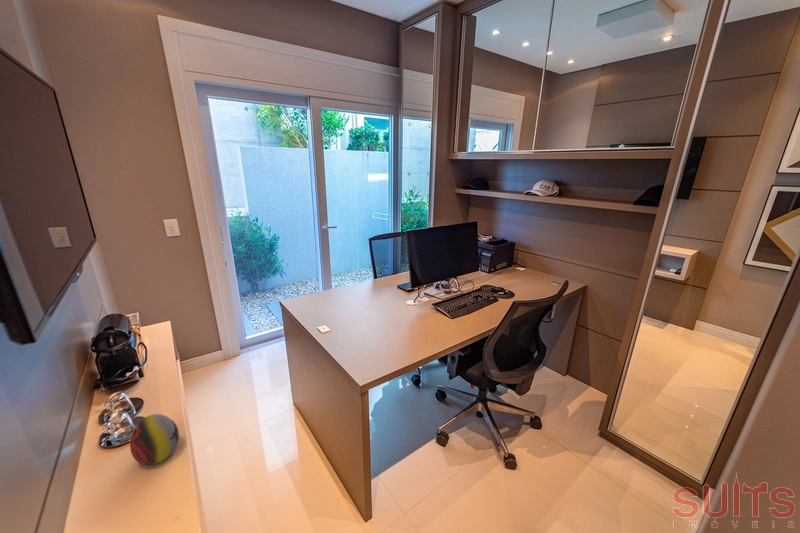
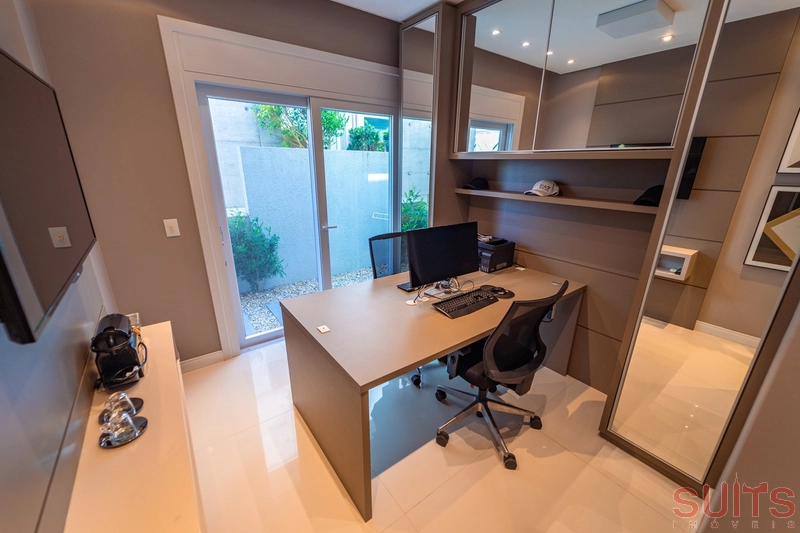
- decorative egg (154, 436)
